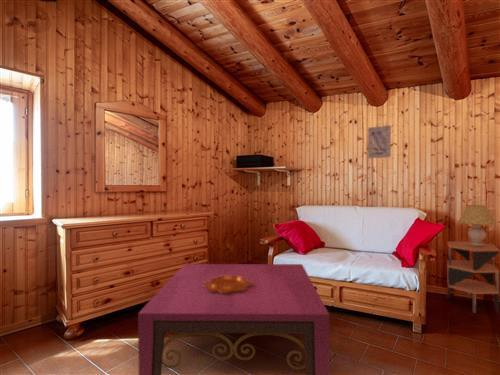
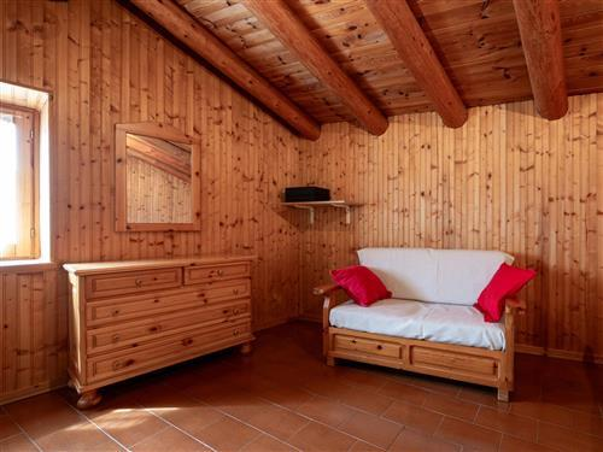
- coffee table (239, 313)
- table lamp (476, 225)
- side table (471, 275)
- decorative bowl (227, 283)
- wall art (379, 142)
